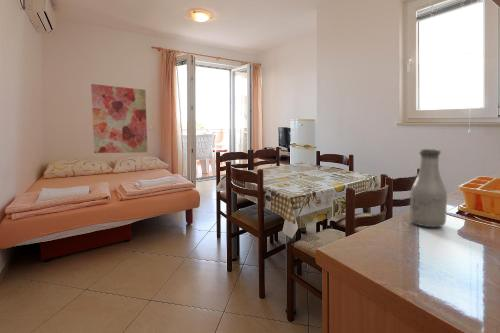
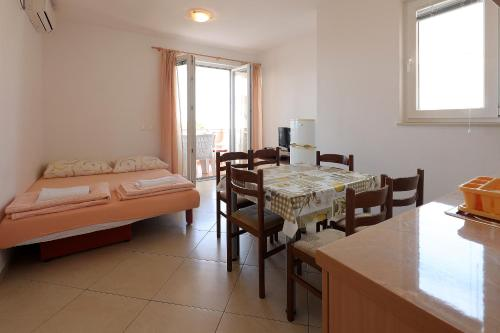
- bottle (428, 187)
- wall art (120, 120)
